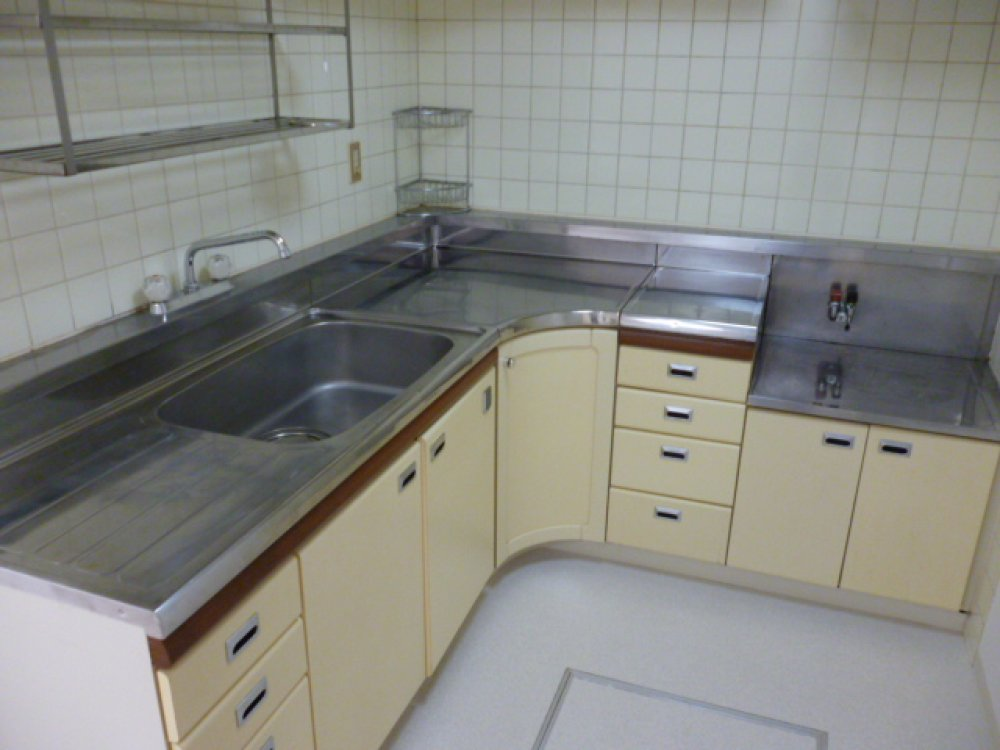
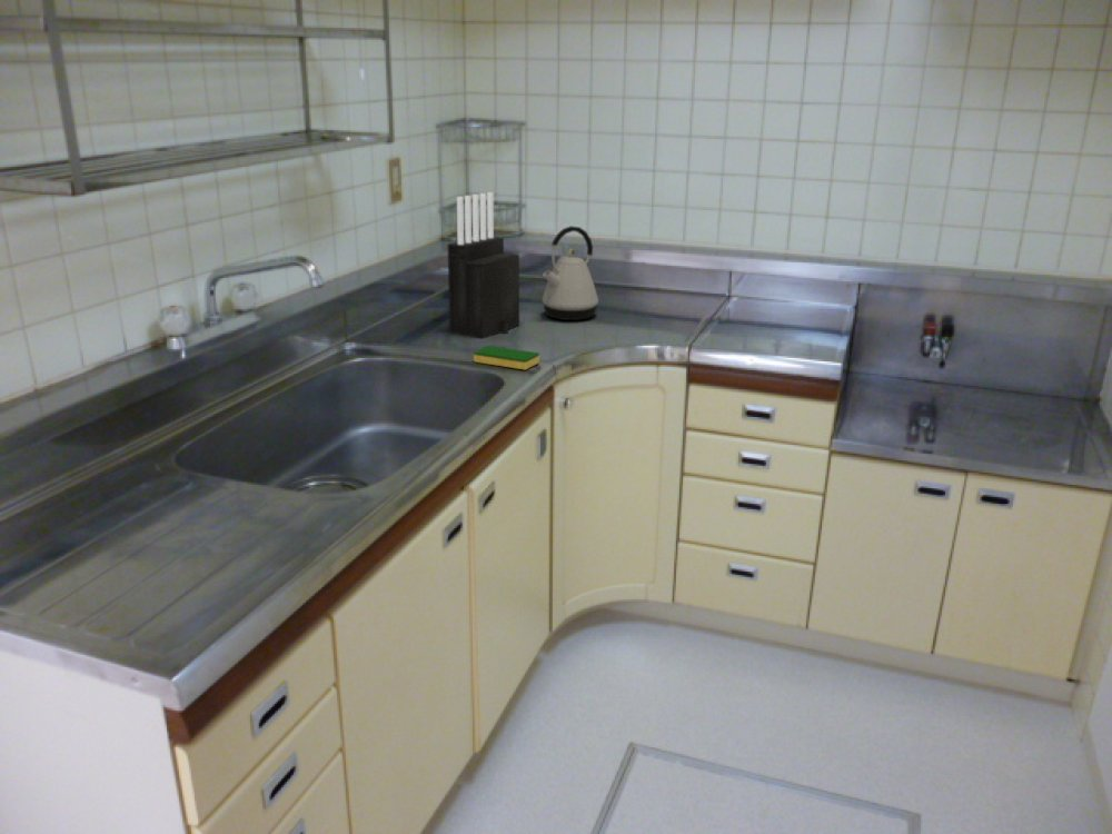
+ knife block (487, 264)
+ dish sponge (506, 357)
+ kettle (569, 271)
